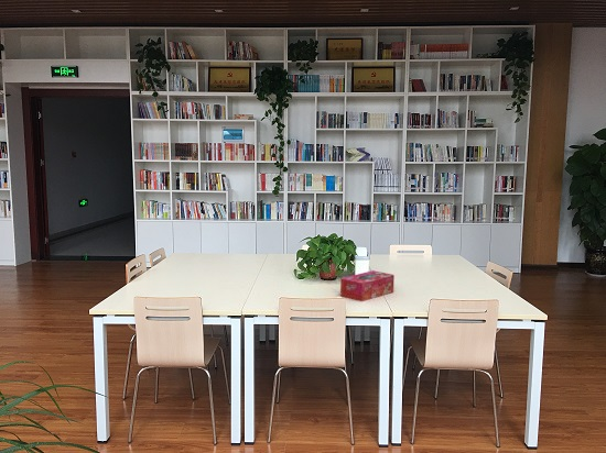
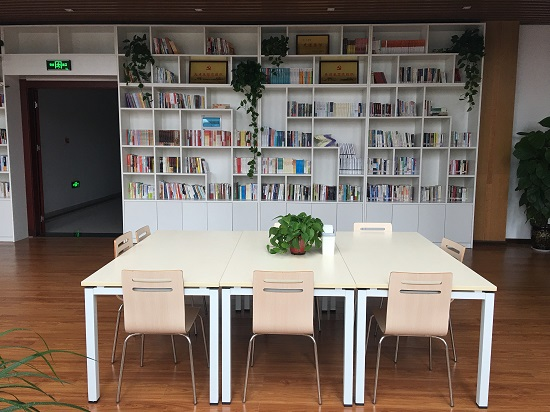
- tissue box (367, 285)
